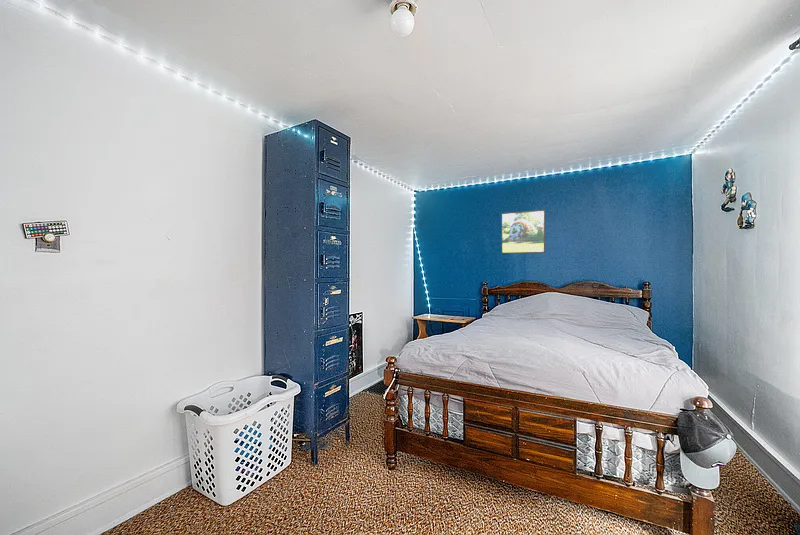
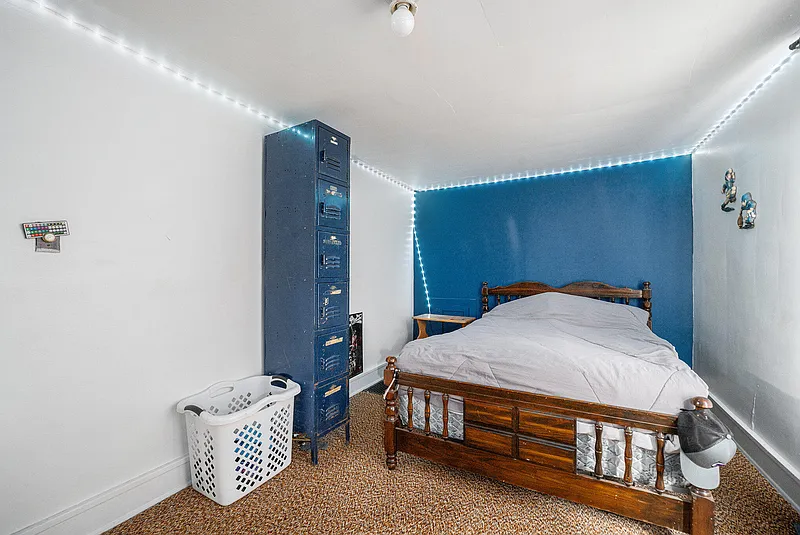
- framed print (522, 232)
